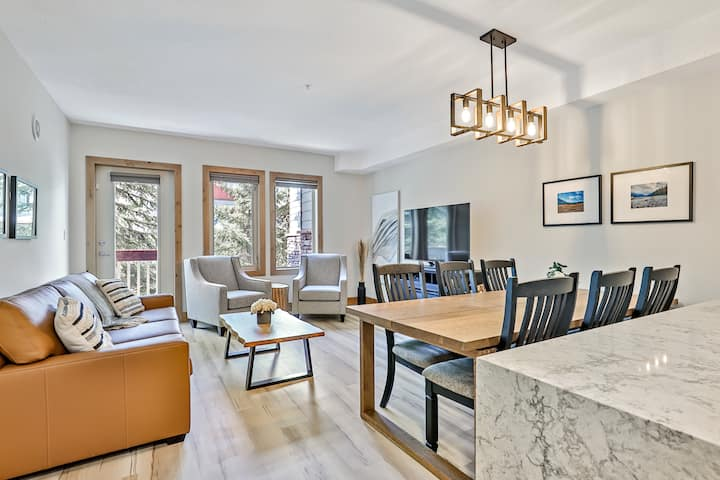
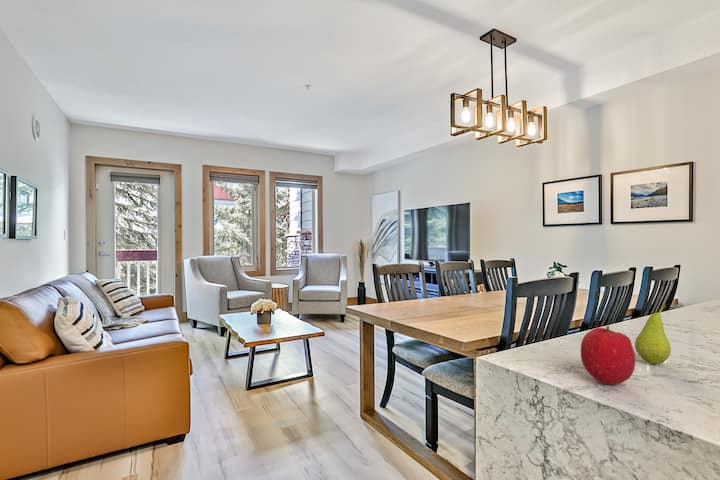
+ fruit (652, 333)
+ fruit (606, 352)
